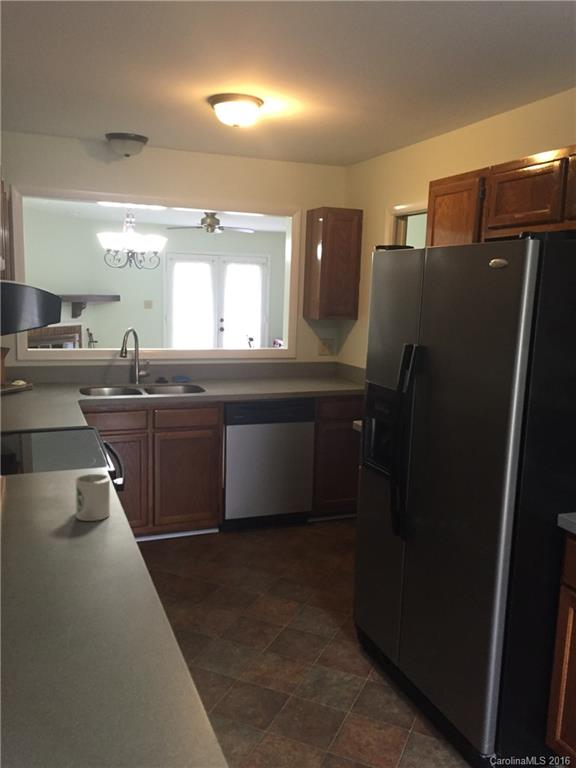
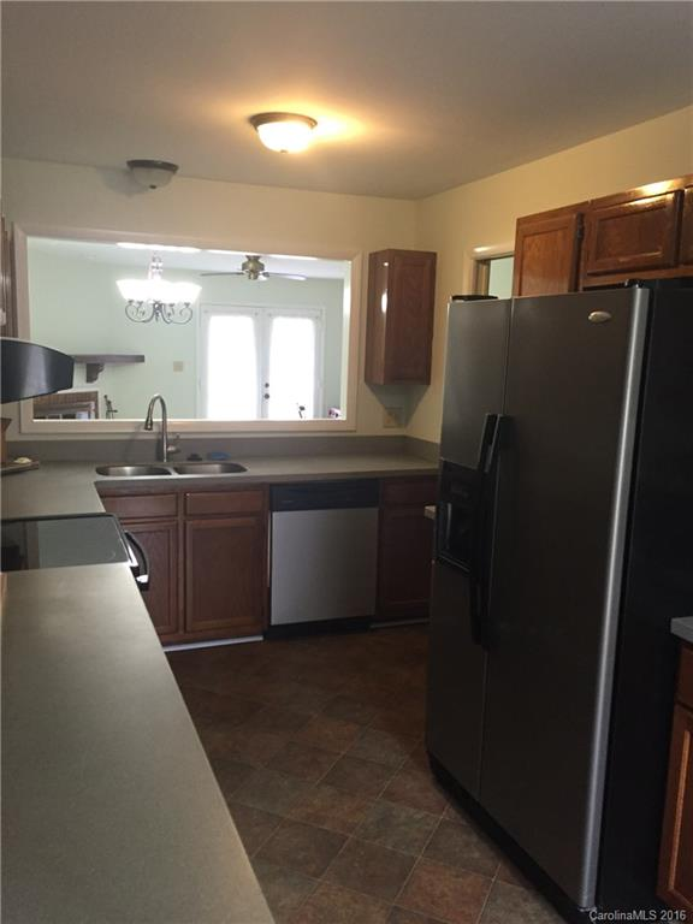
- mug (91, 494)
